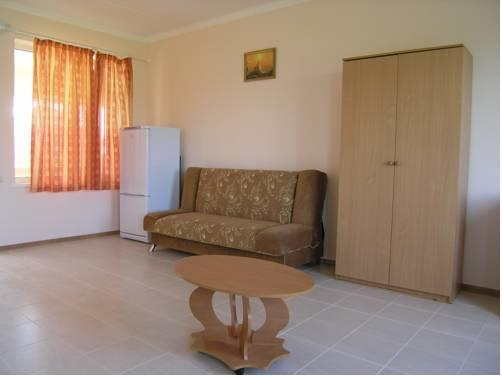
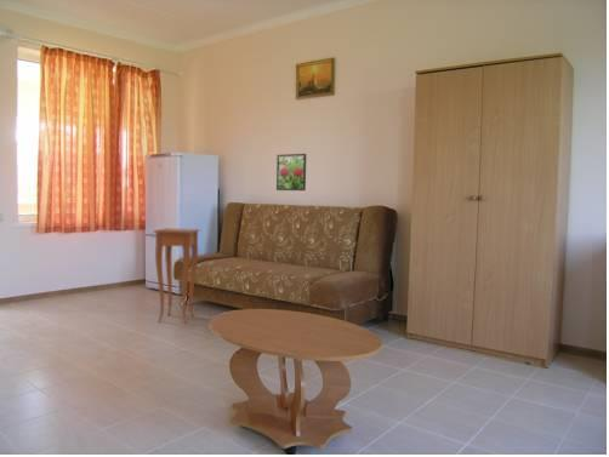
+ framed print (290, 172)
+ side table (171, 278)
